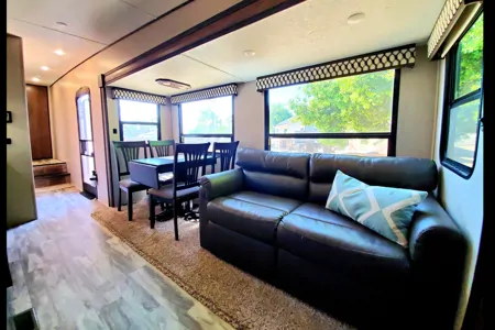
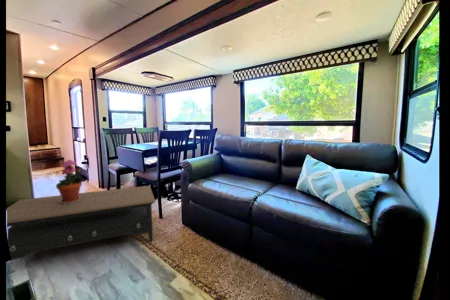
+ potted plant (70, 180)
+ coffee table (88, 220)
